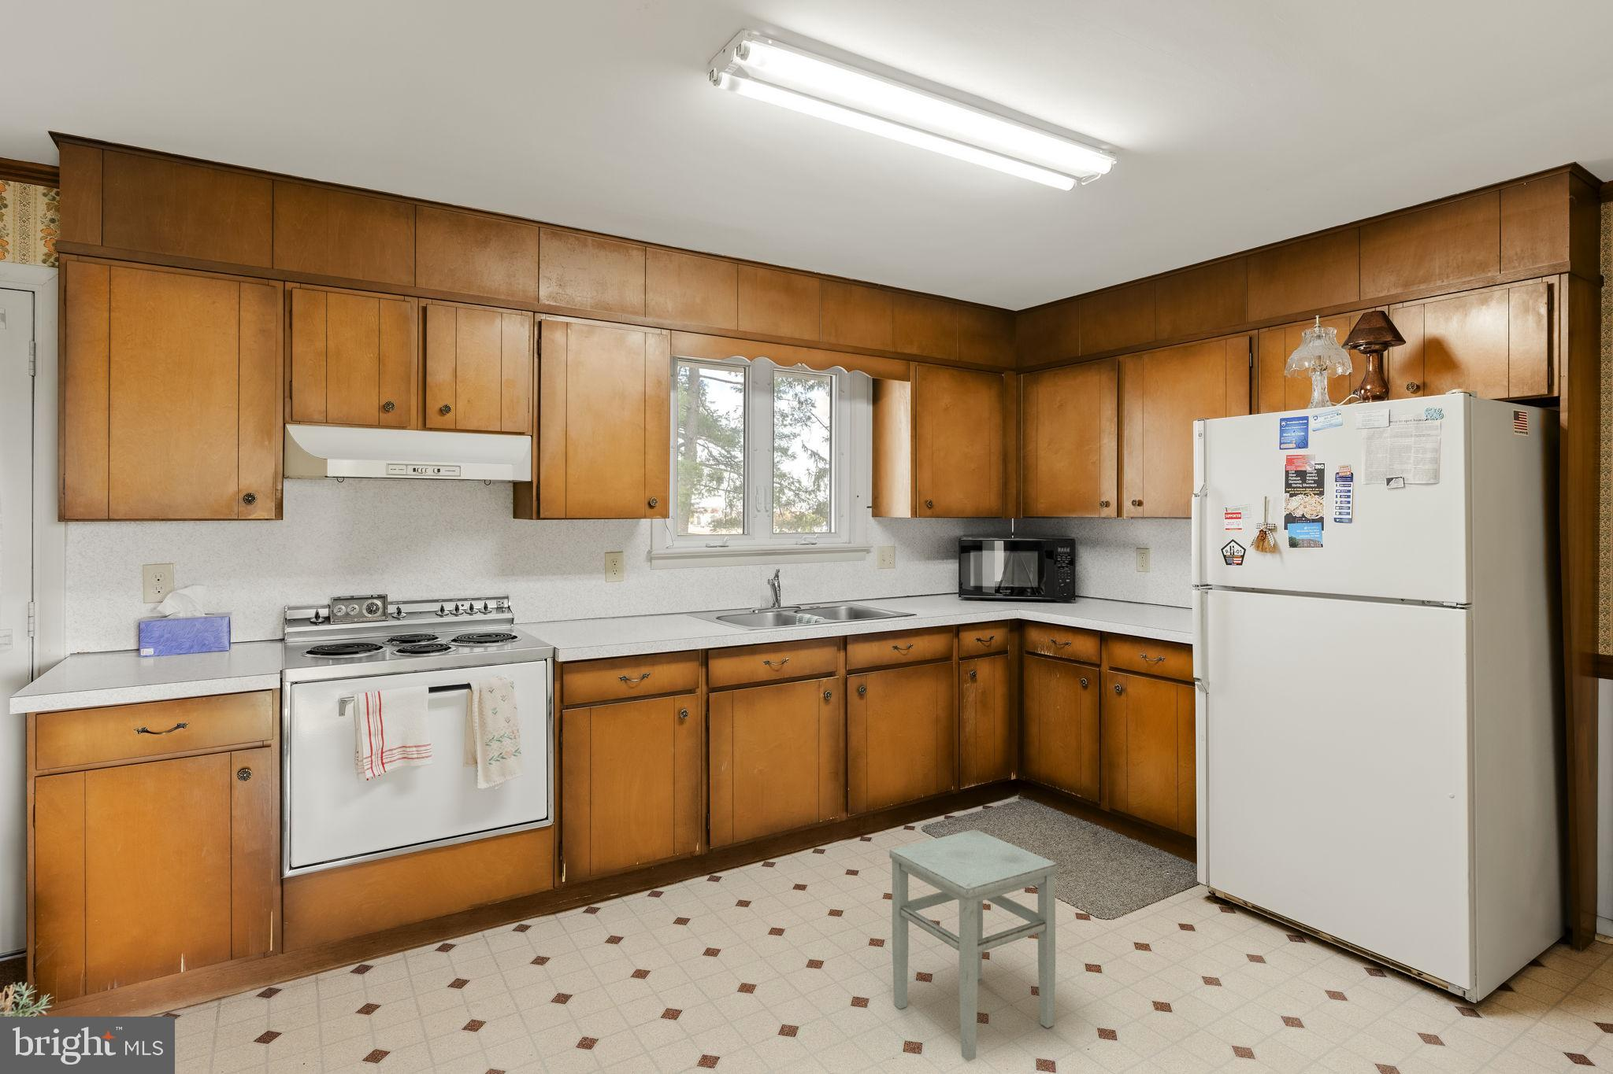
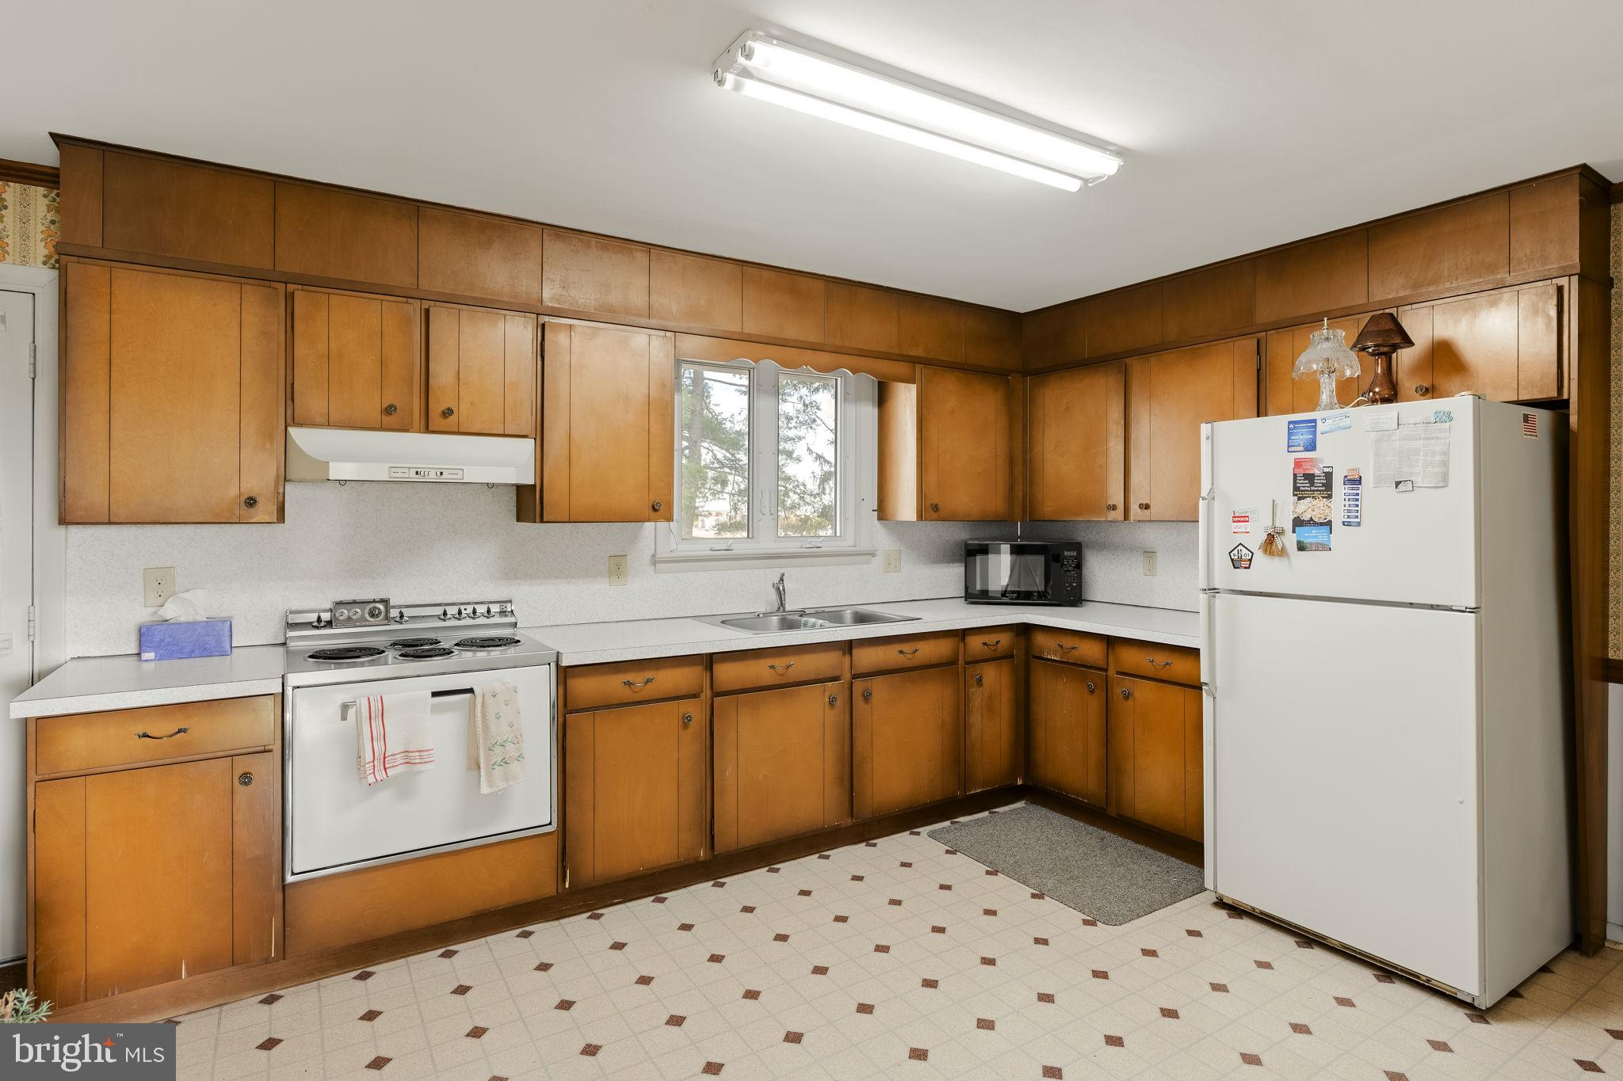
- stool (971, 935)
